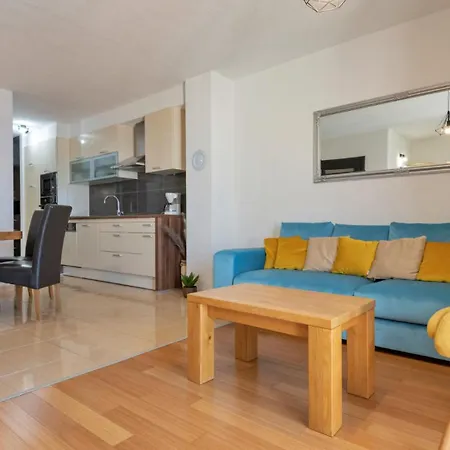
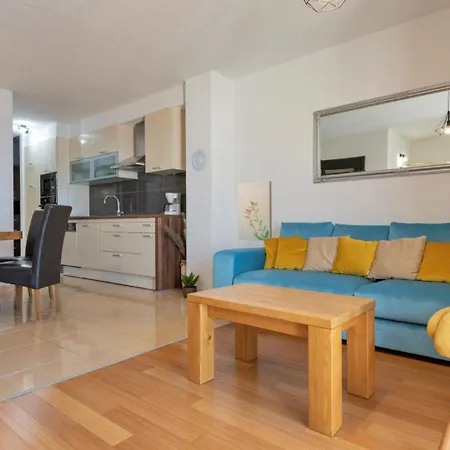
+ wall art (254, 211)
